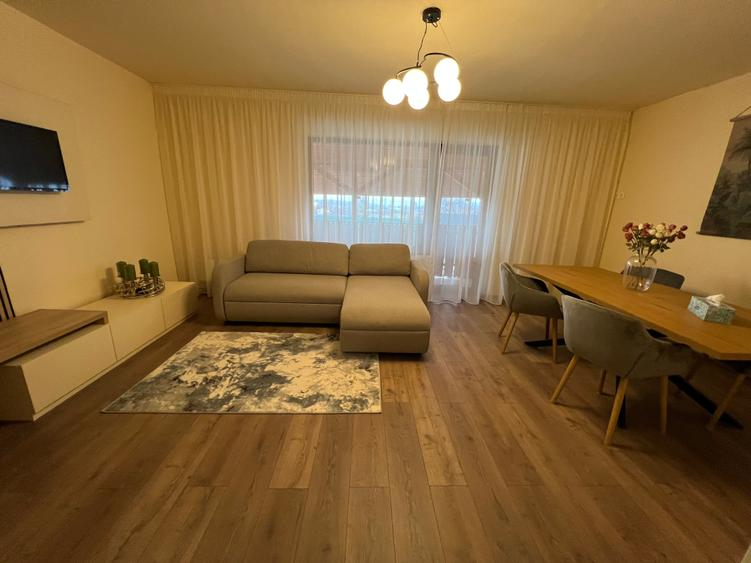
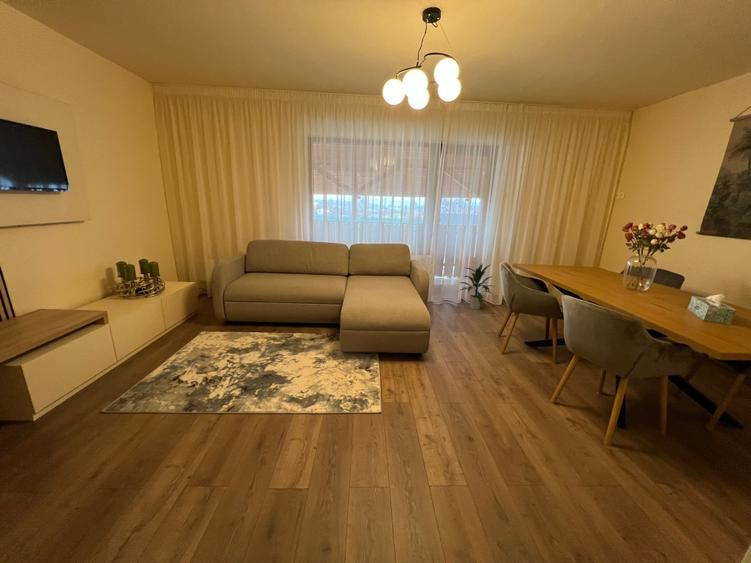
+ indoor plant (476, 286)
